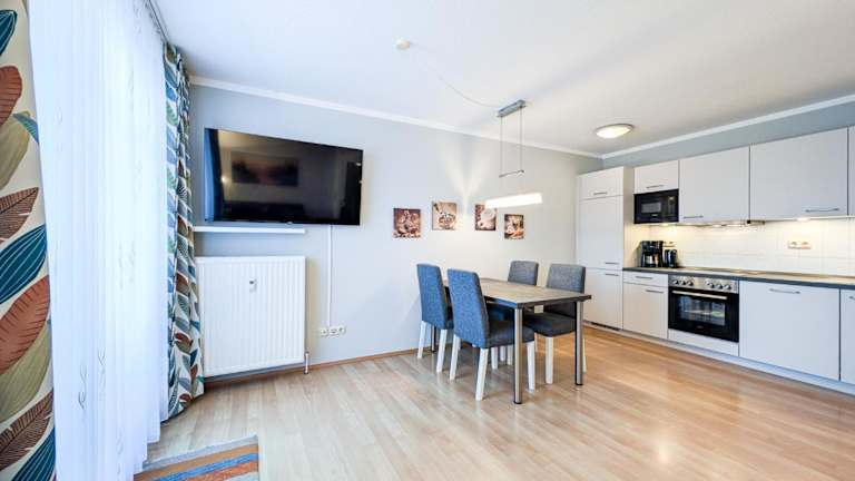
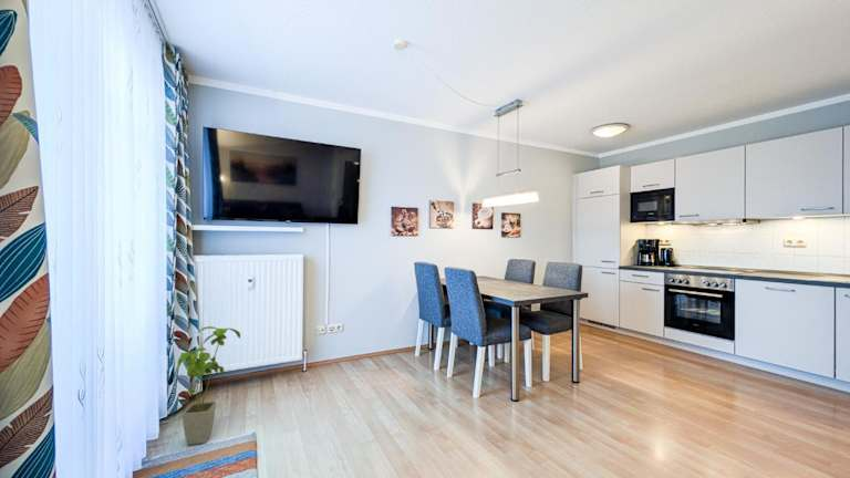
+ house plant (208, 380)
